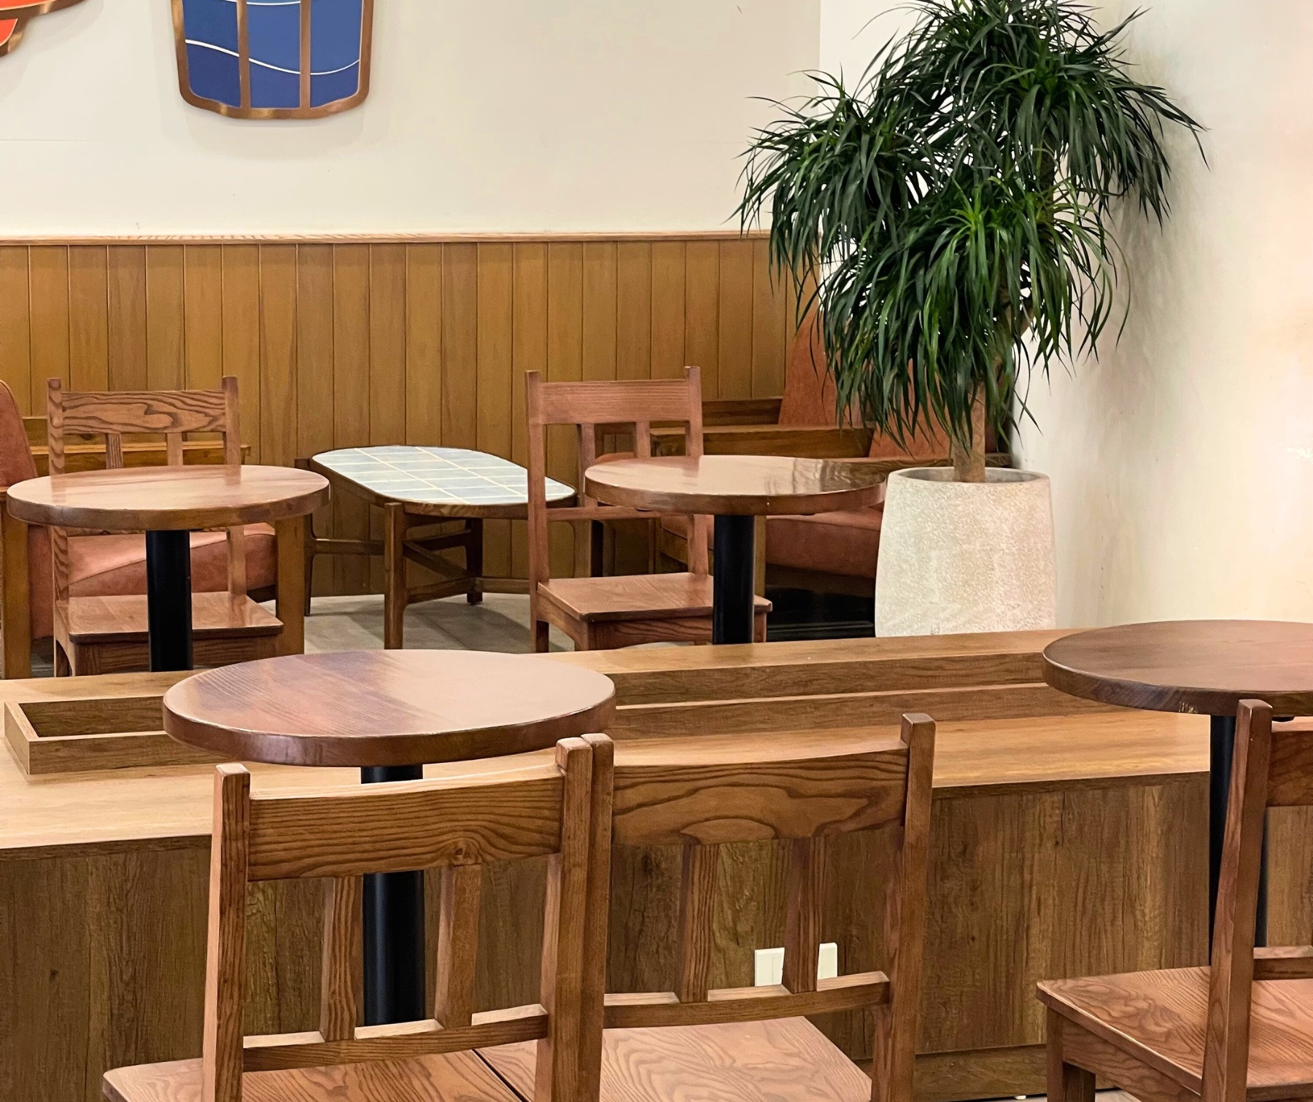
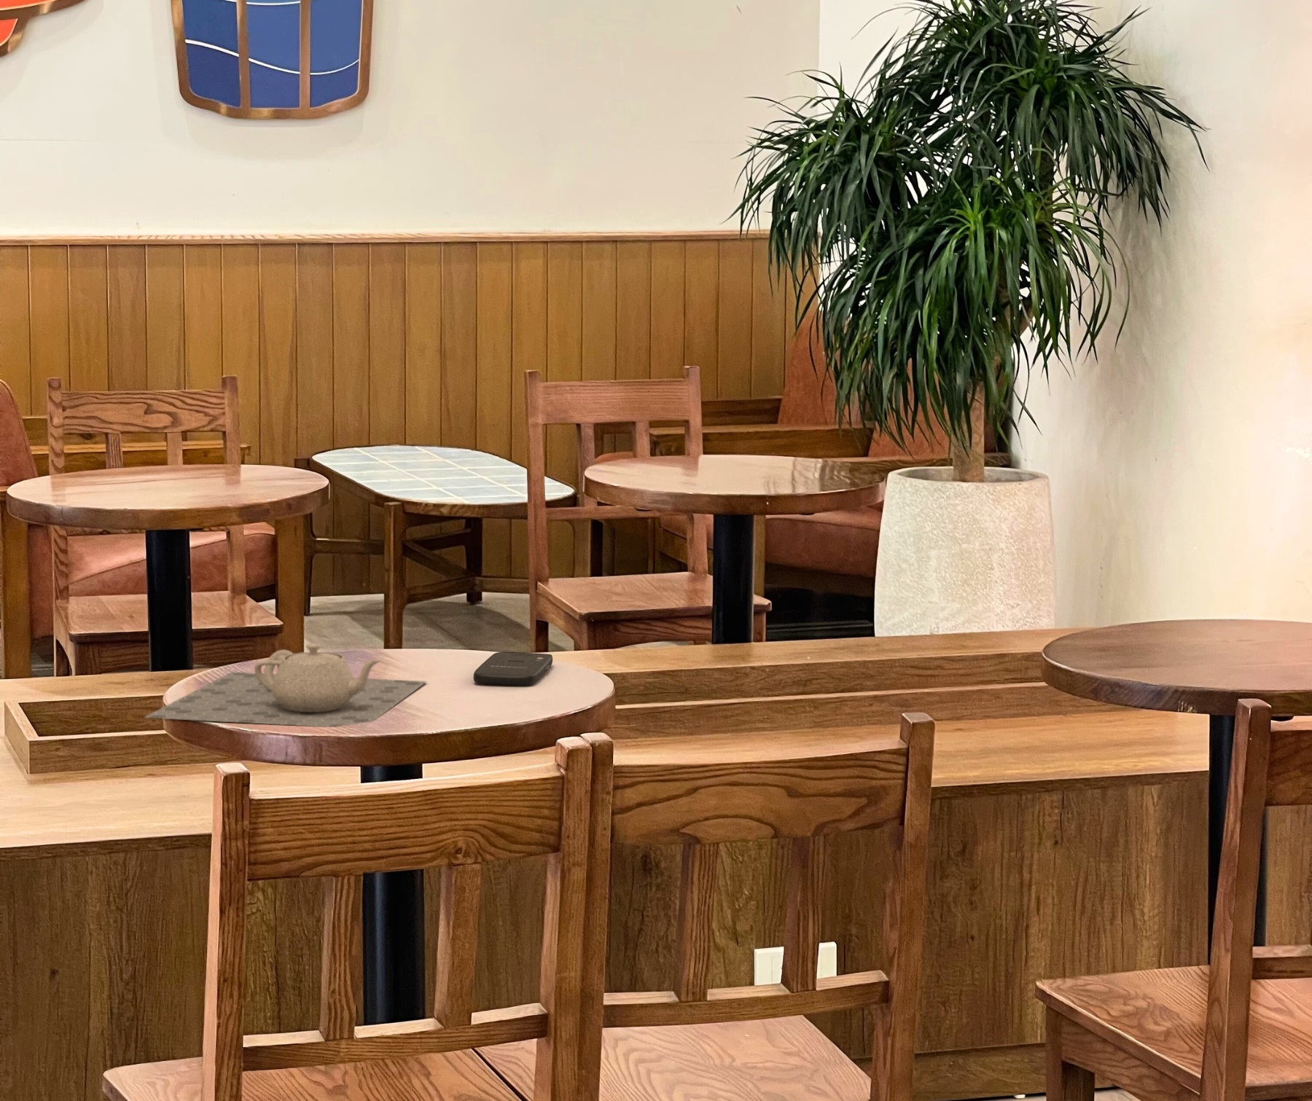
+ smartphone (513, 667)
+ teapot (293, 667)
